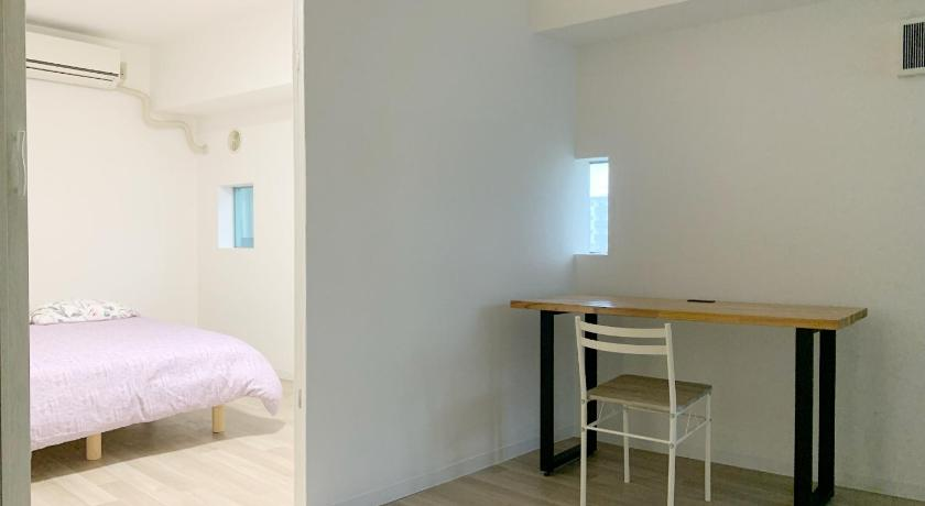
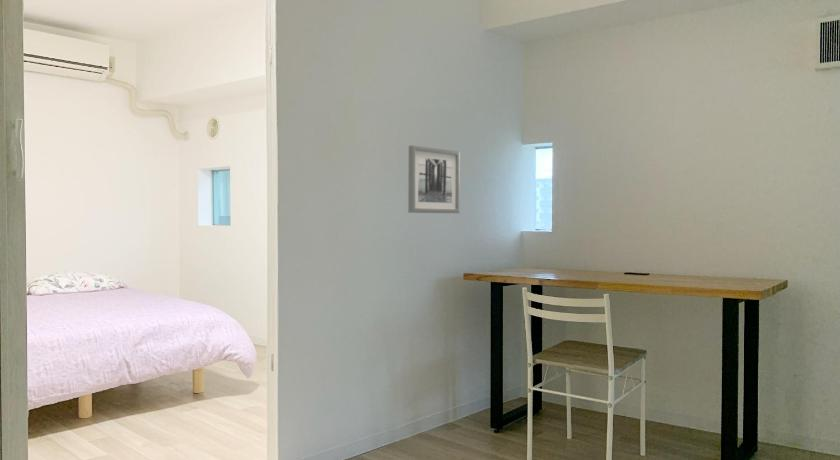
+ wall art (435, 180)
